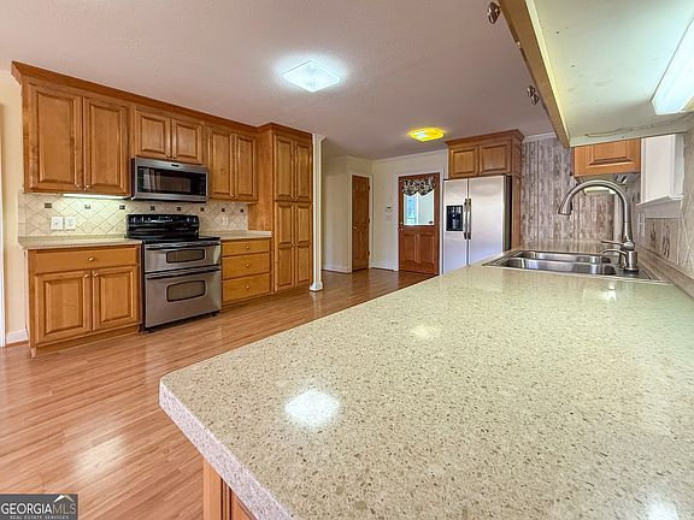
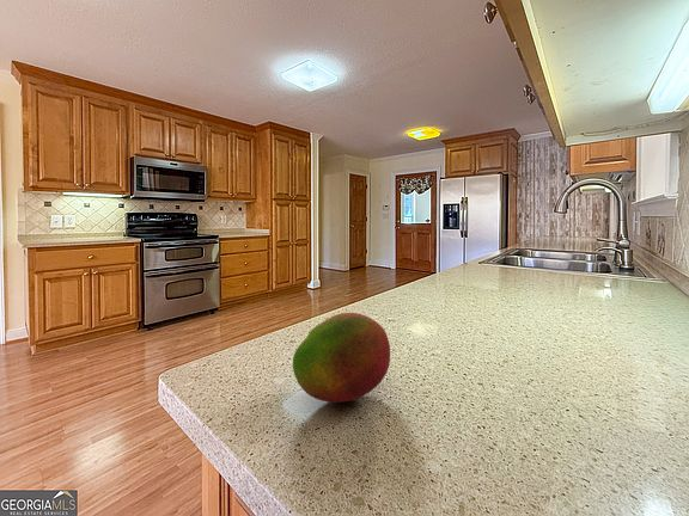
+ fruit (343, 356)
